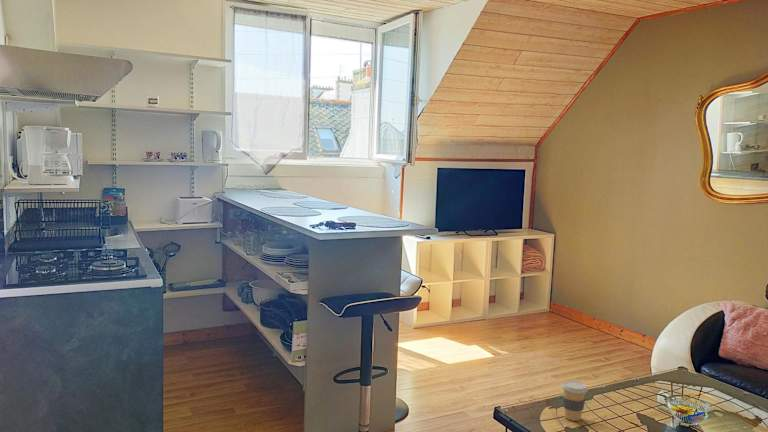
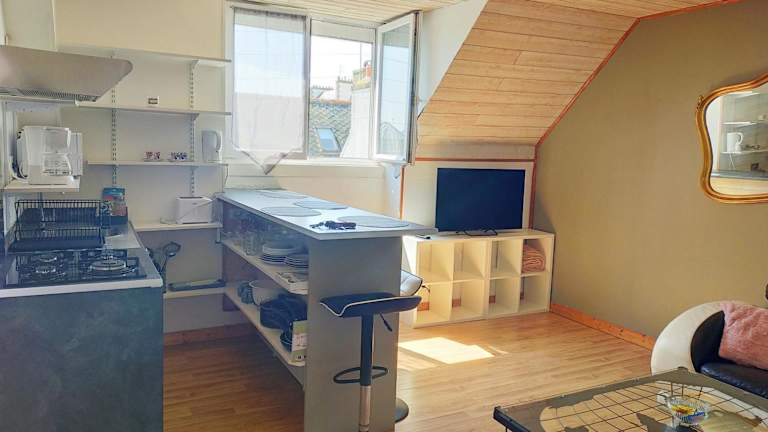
- coffee cup (573, 401)
